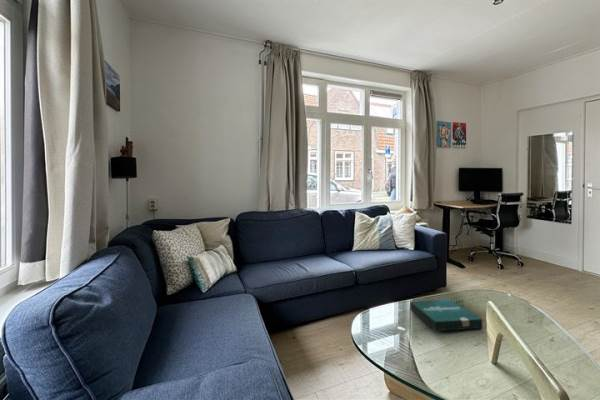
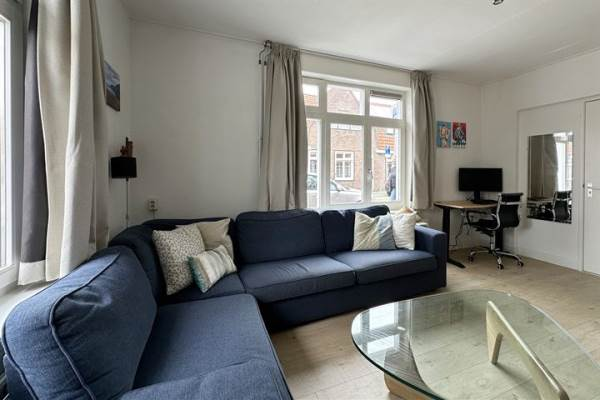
- pizza box (443, 313)
